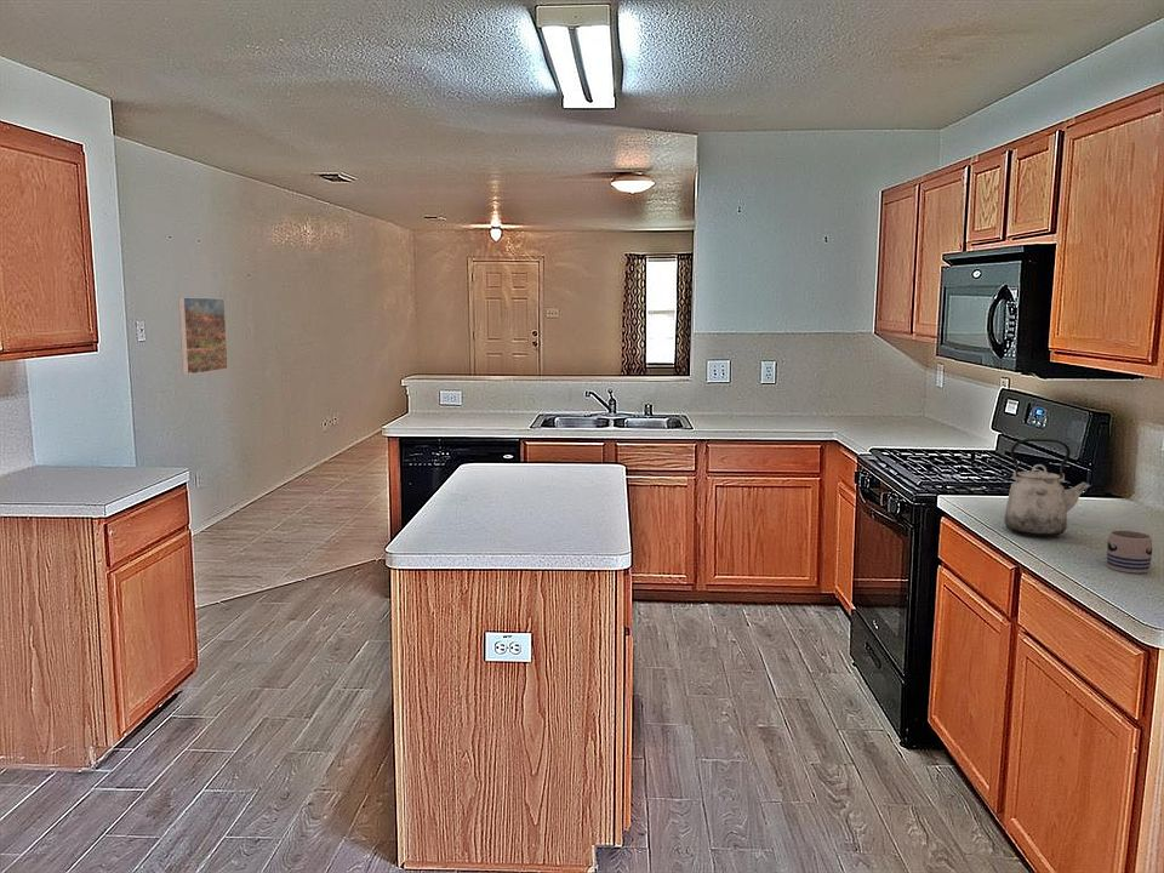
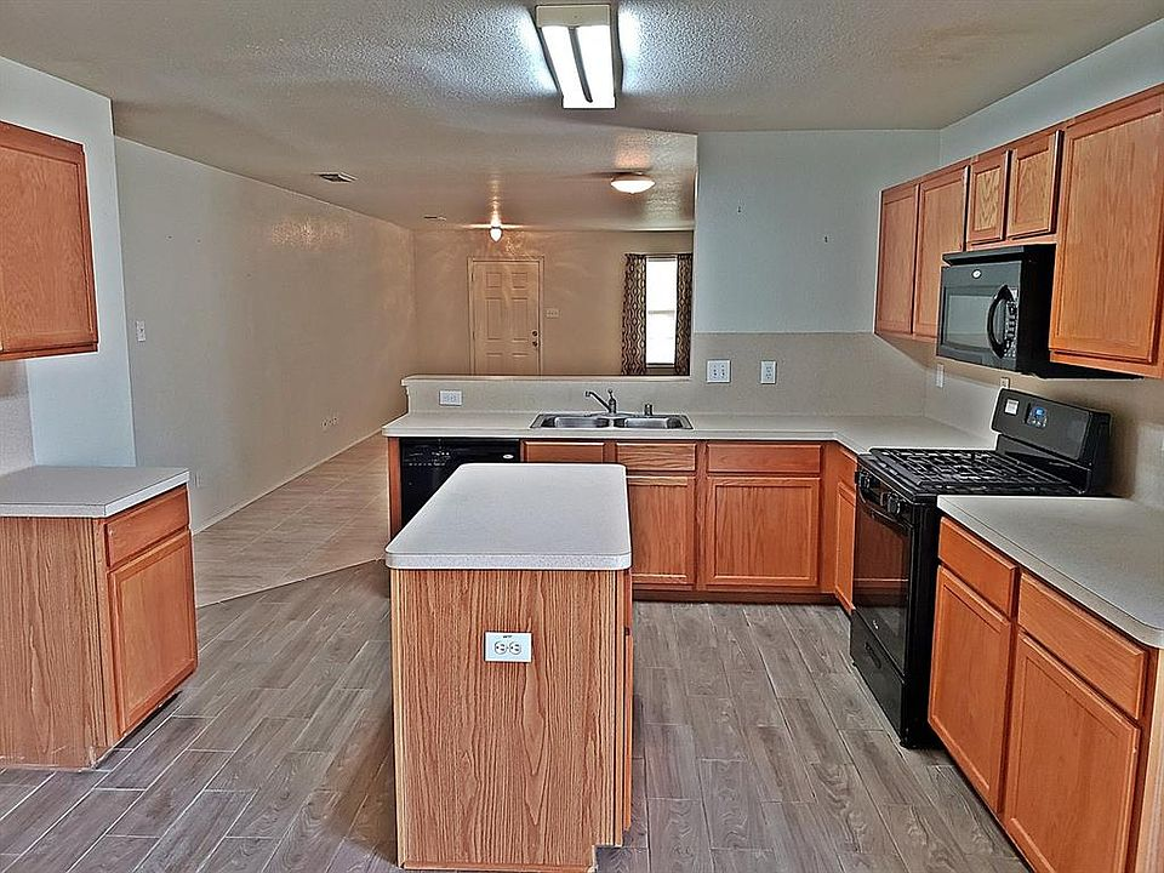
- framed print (204, 335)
- mug (1128, 549)
- kettle (1049, 486)
